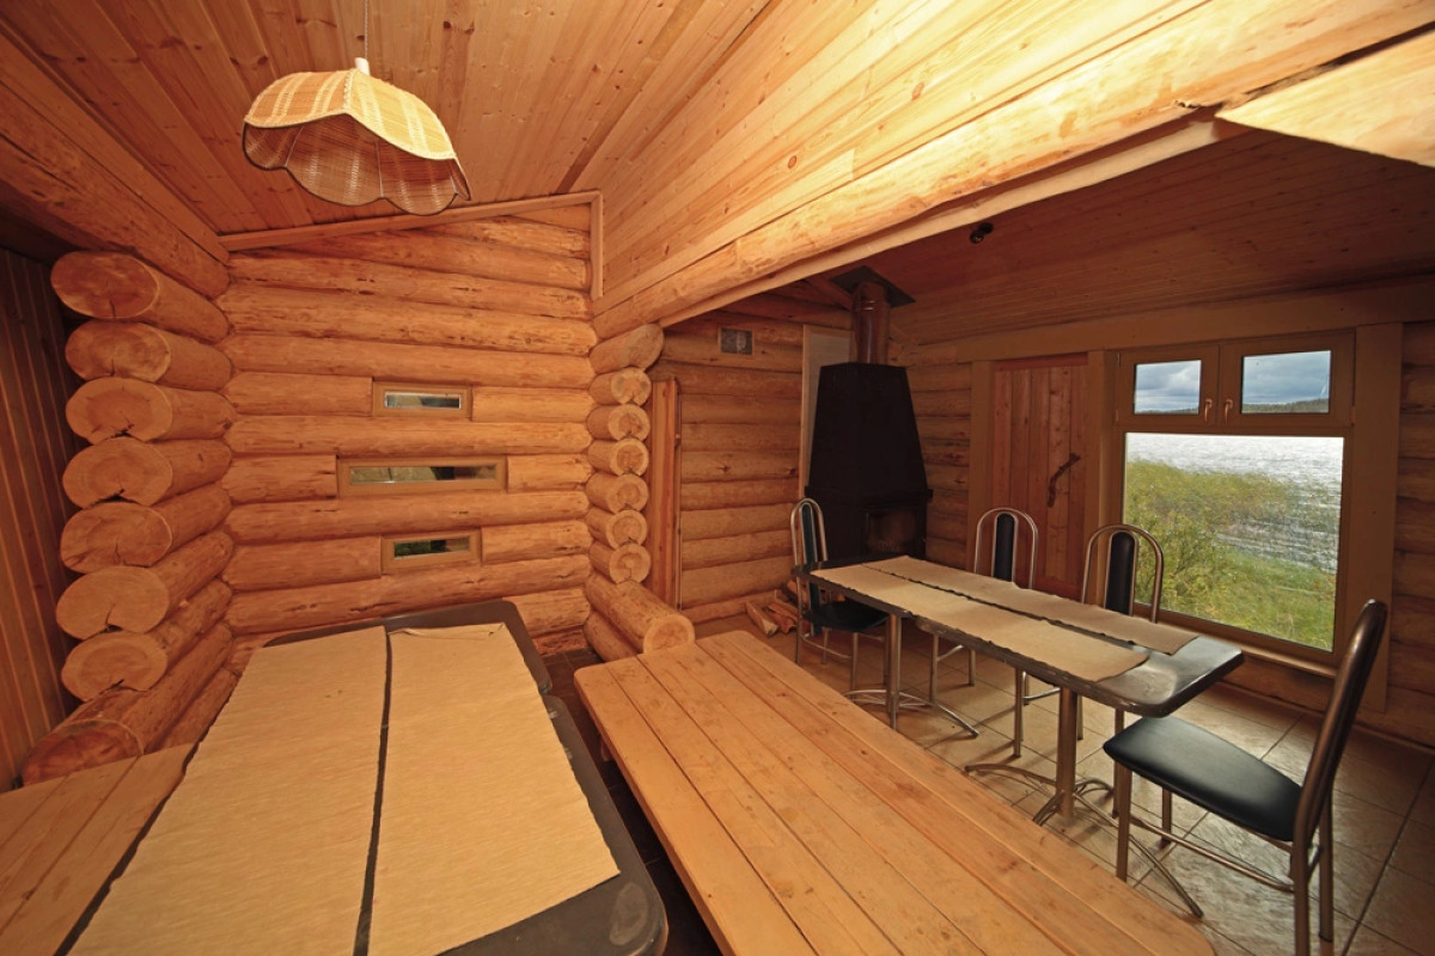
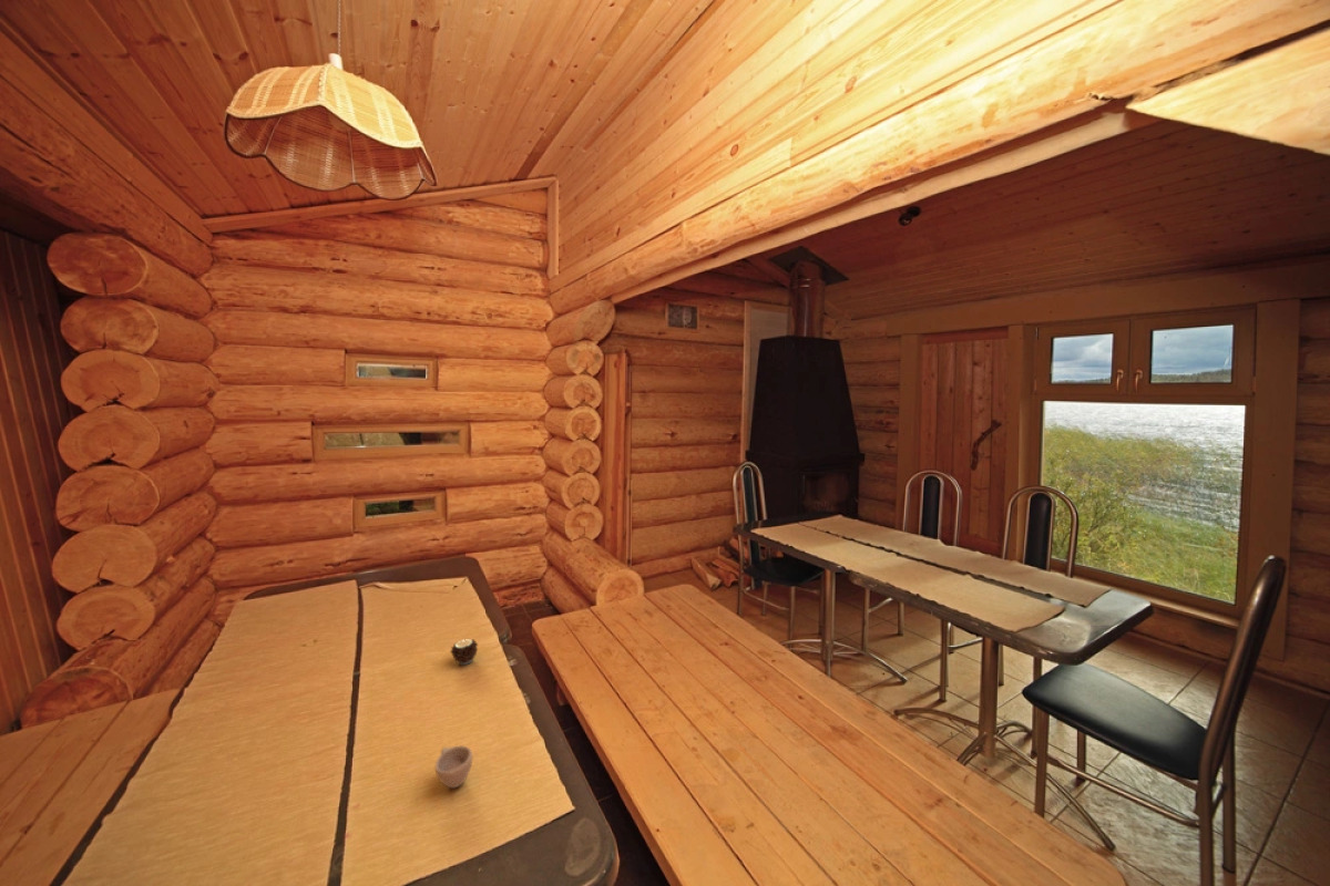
+ candle (464, 650)
+ cup (451, 767)
